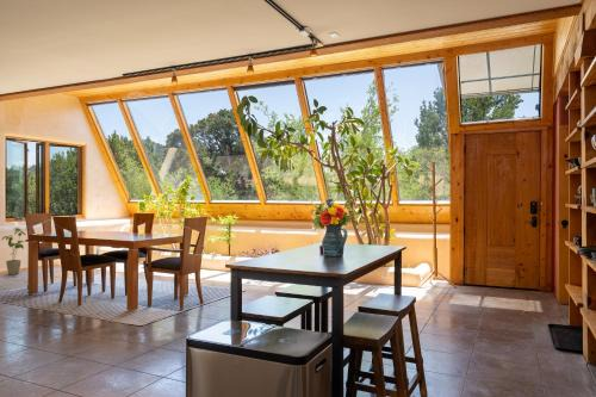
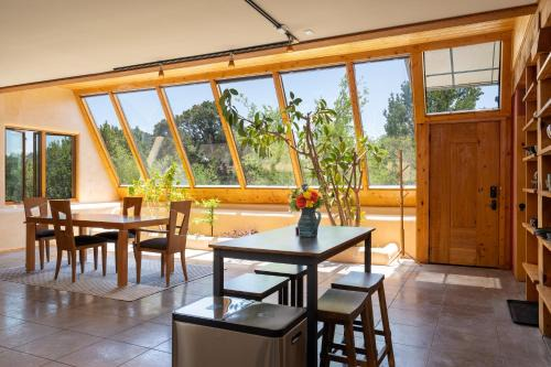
- house plant (17, 248)
